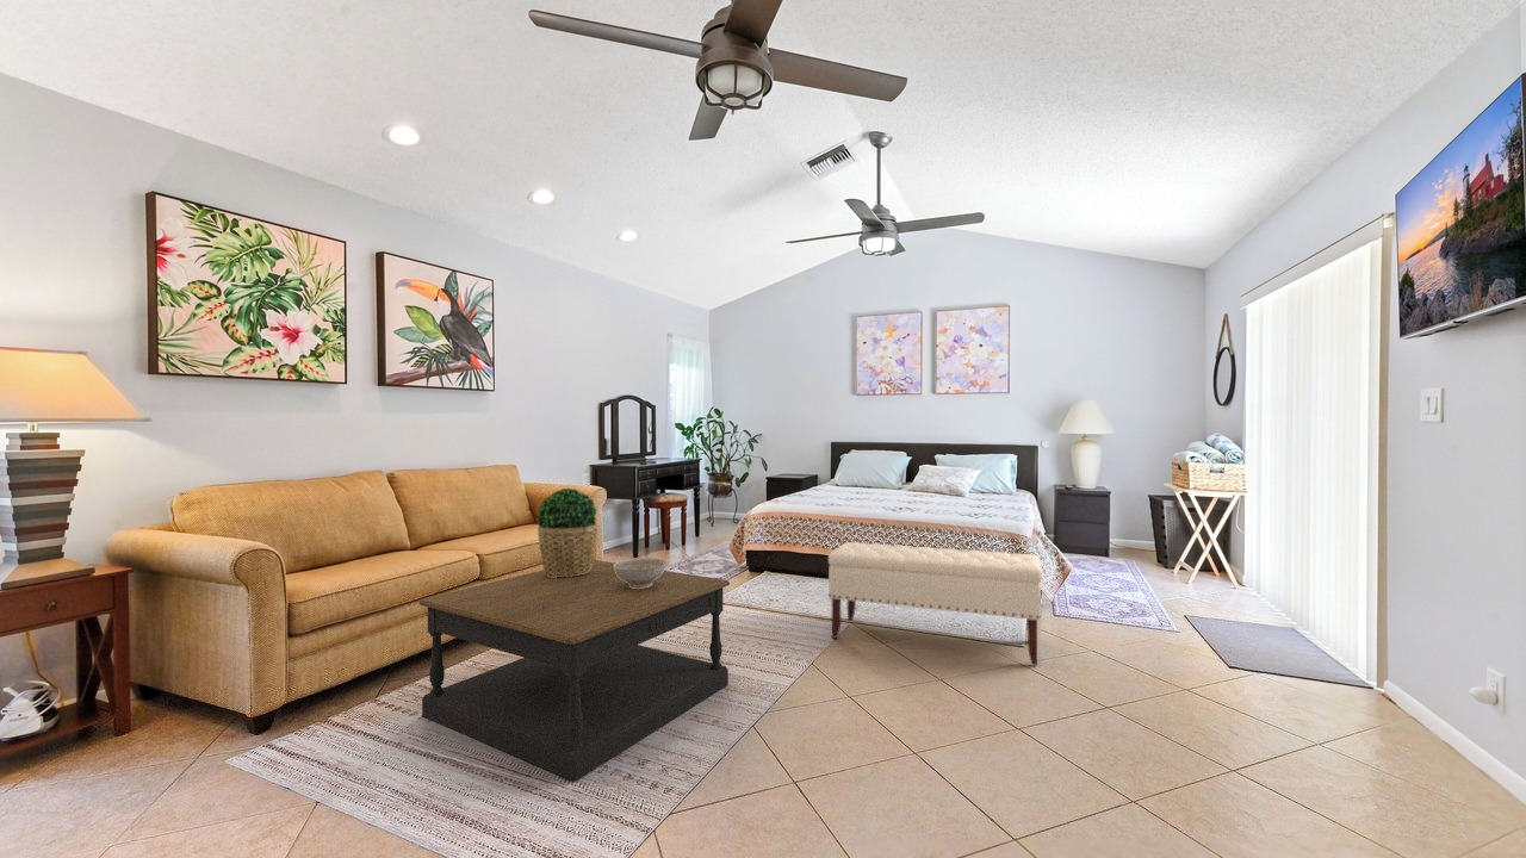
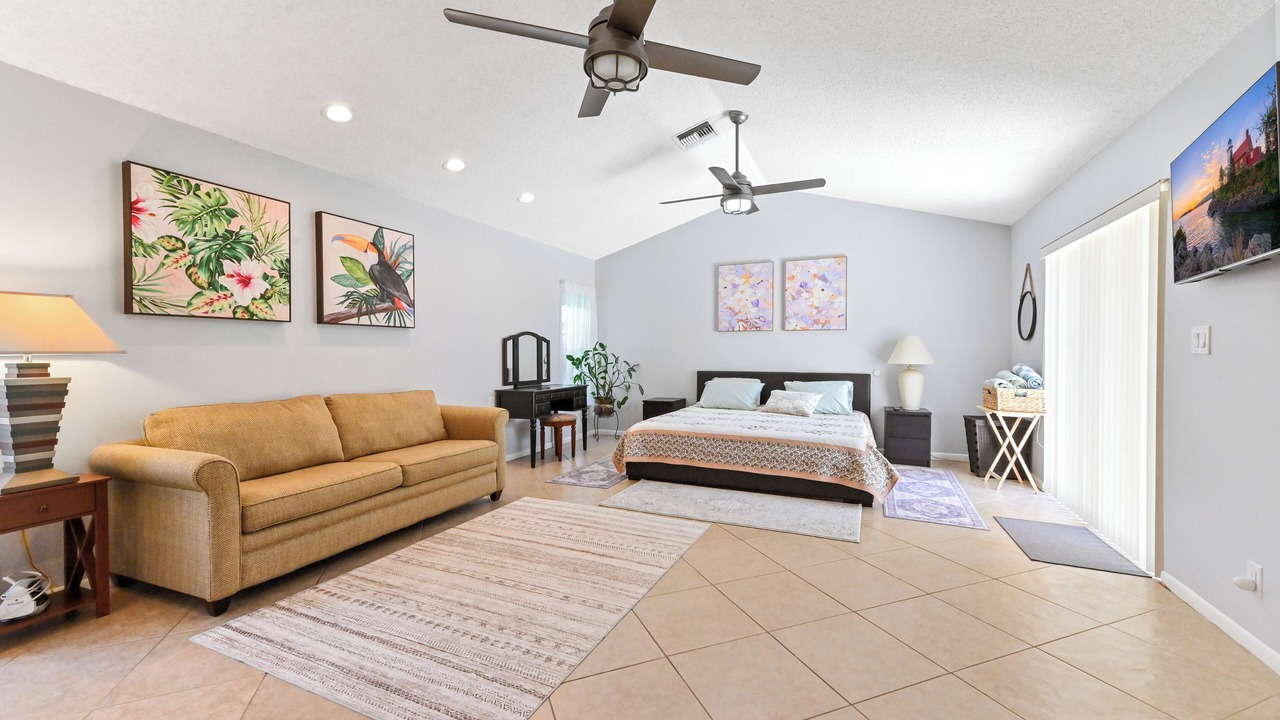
- coffee table (583, 644)
- bench (932, 596)
- decorative bowl (639, 573)
- potted plant (566, 530)
